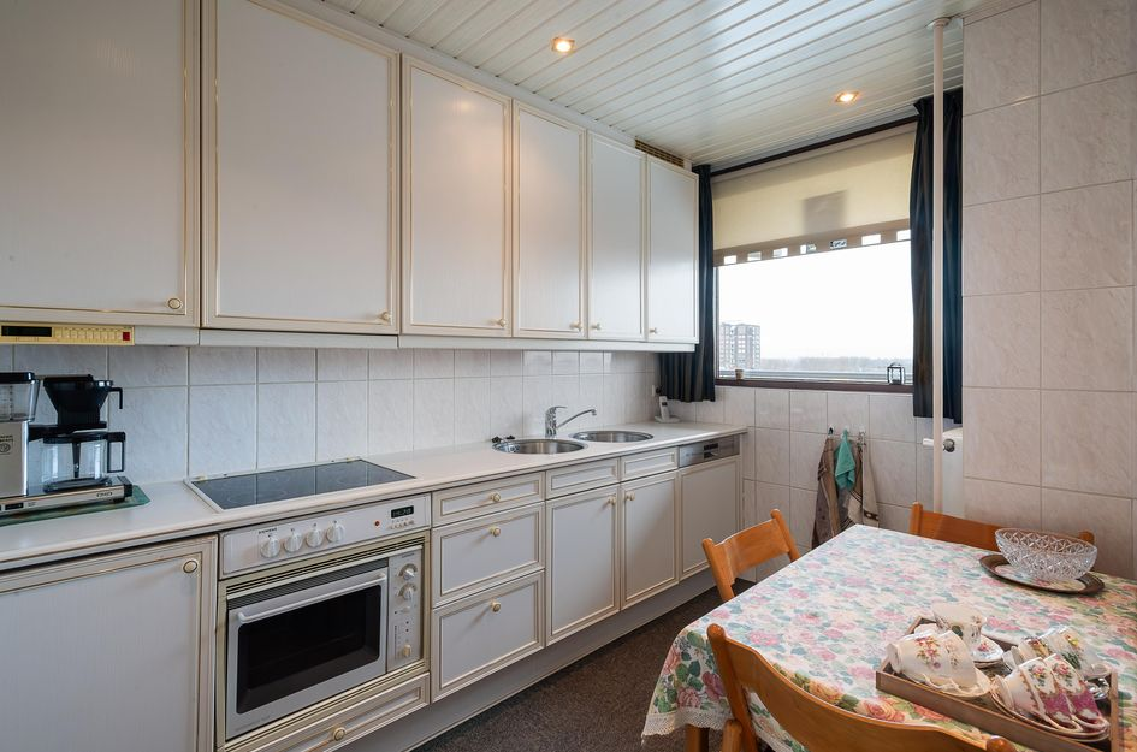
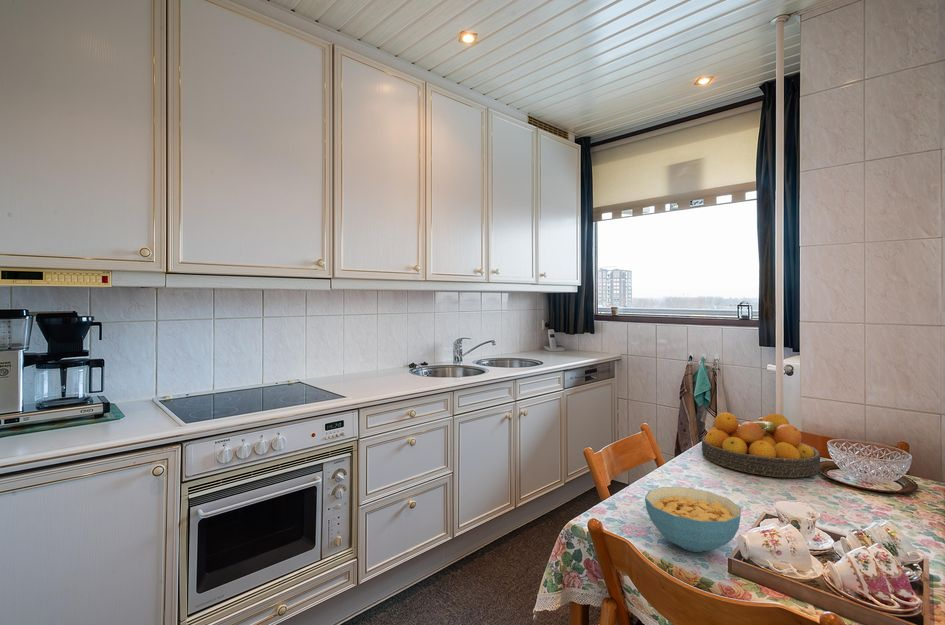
+ cereal bowl (691, 524)
+ fruit bowl (757, 437)
